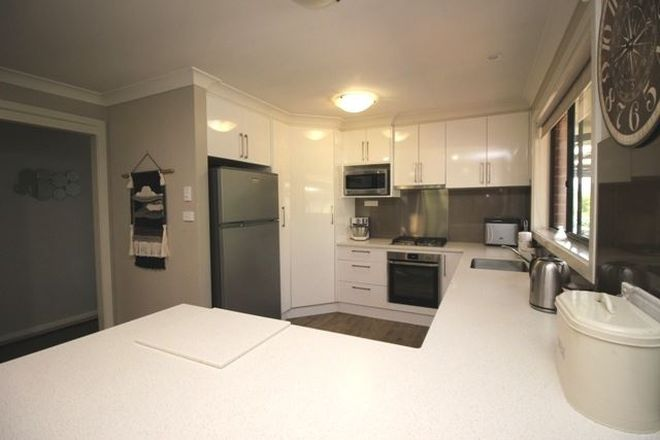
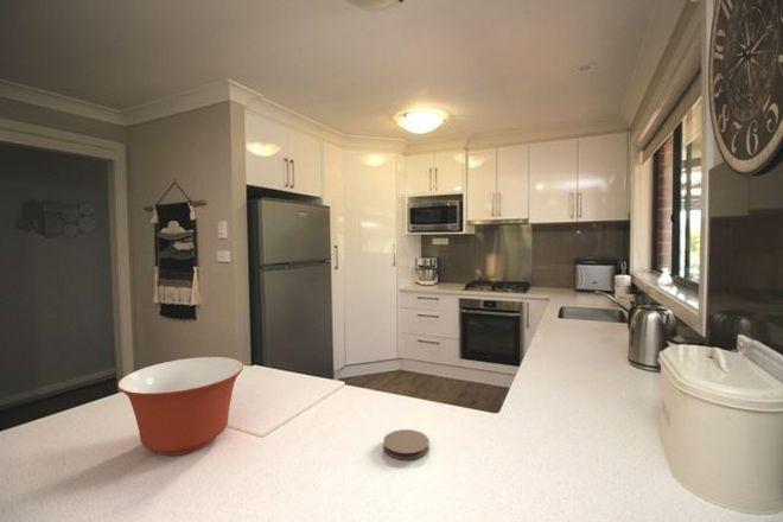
+ mixing bowl (185, 406)
+ coaster (406, 444)
